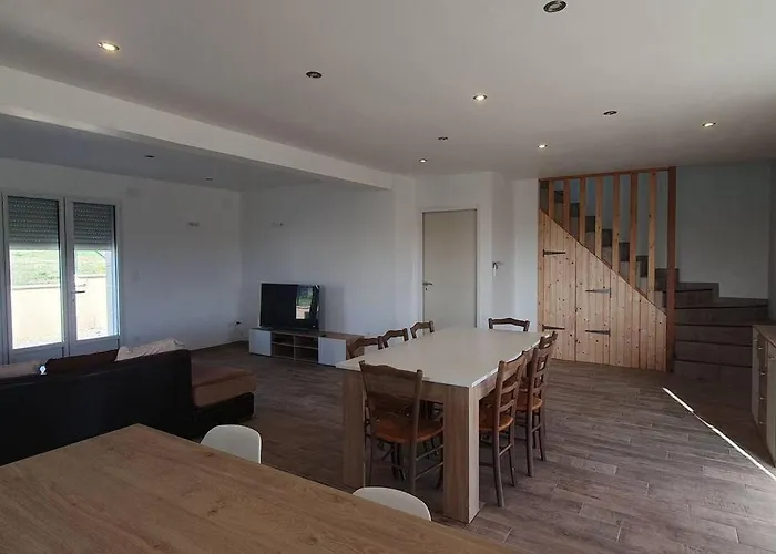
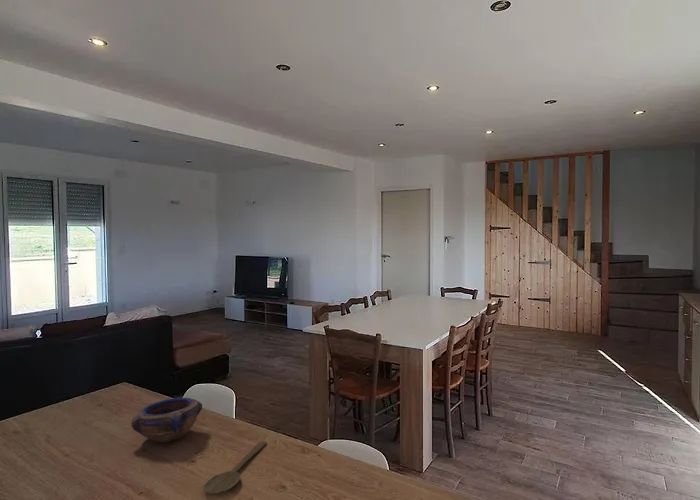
+ bowl (168, 420)
+ wooden spoon (240, 464)
